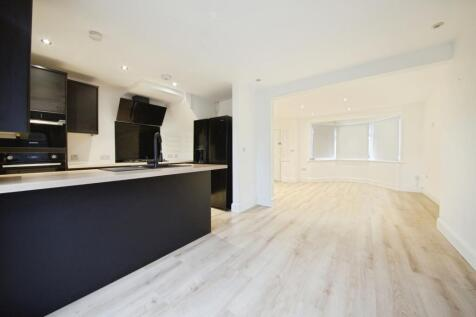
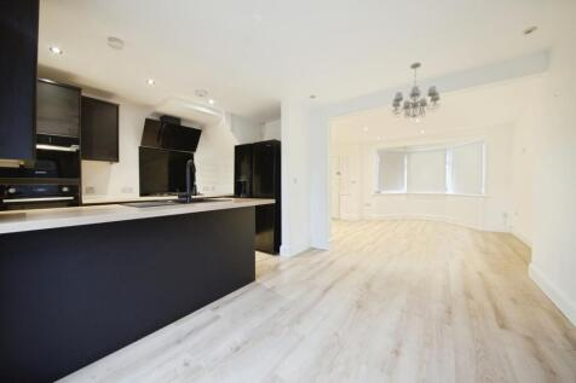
+ chandelier (415, 91)
